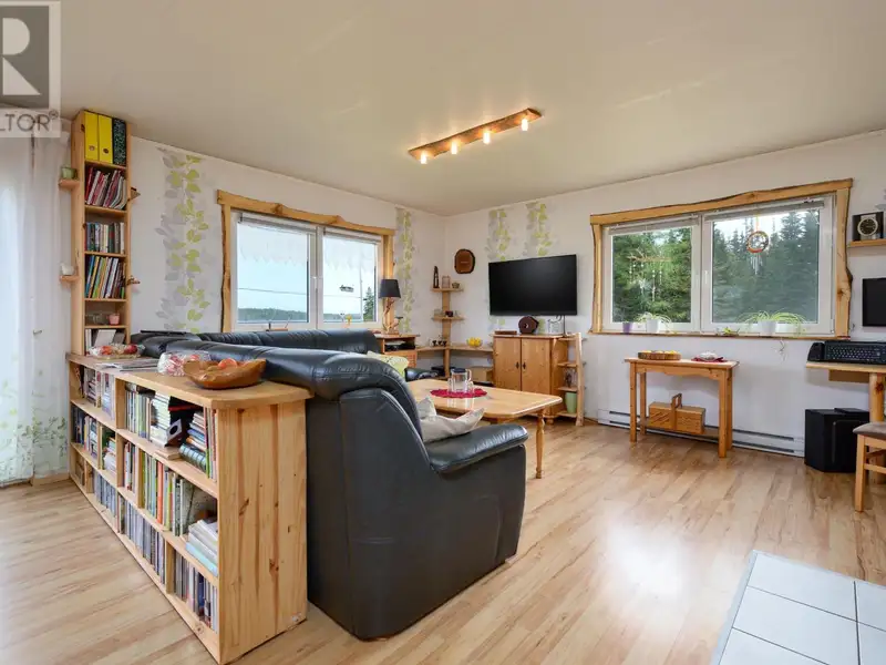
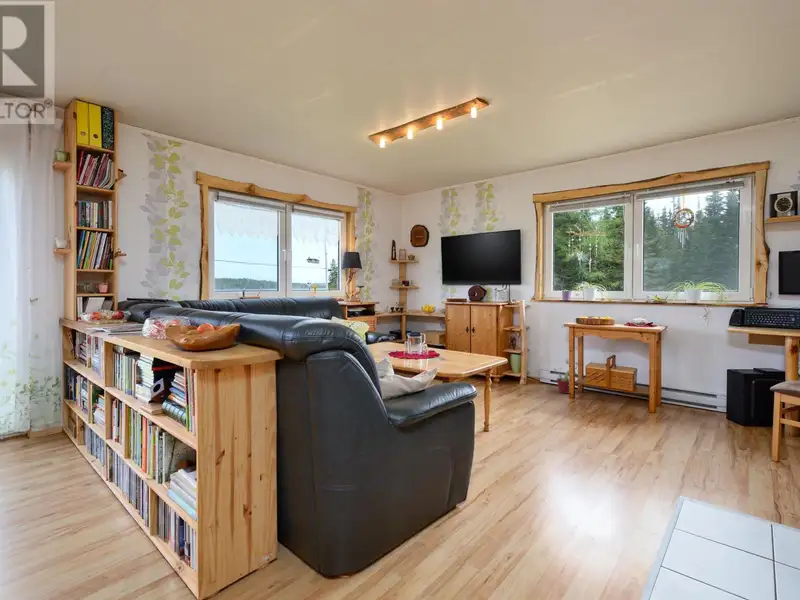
+ potted plant (568, 374)
